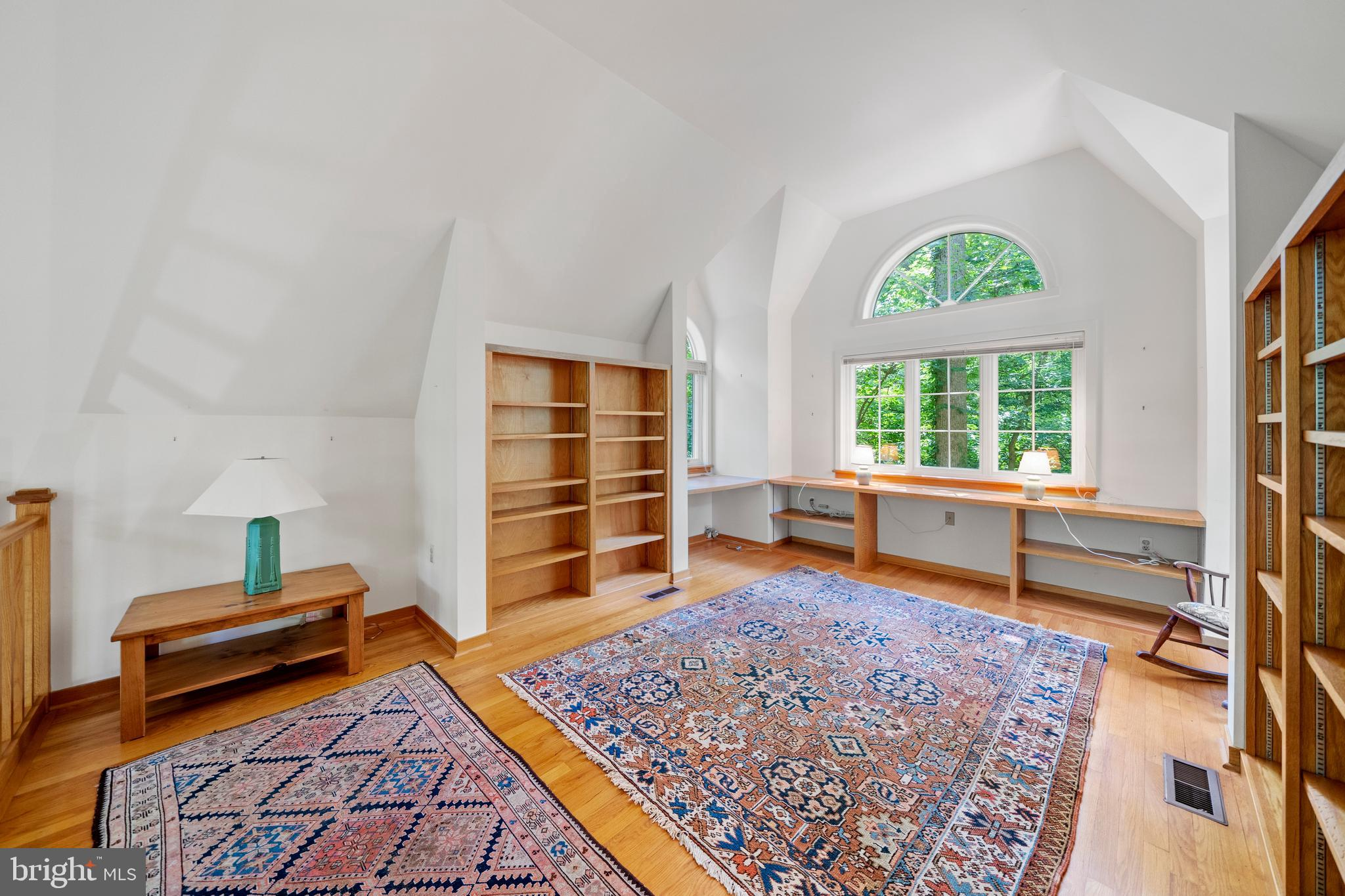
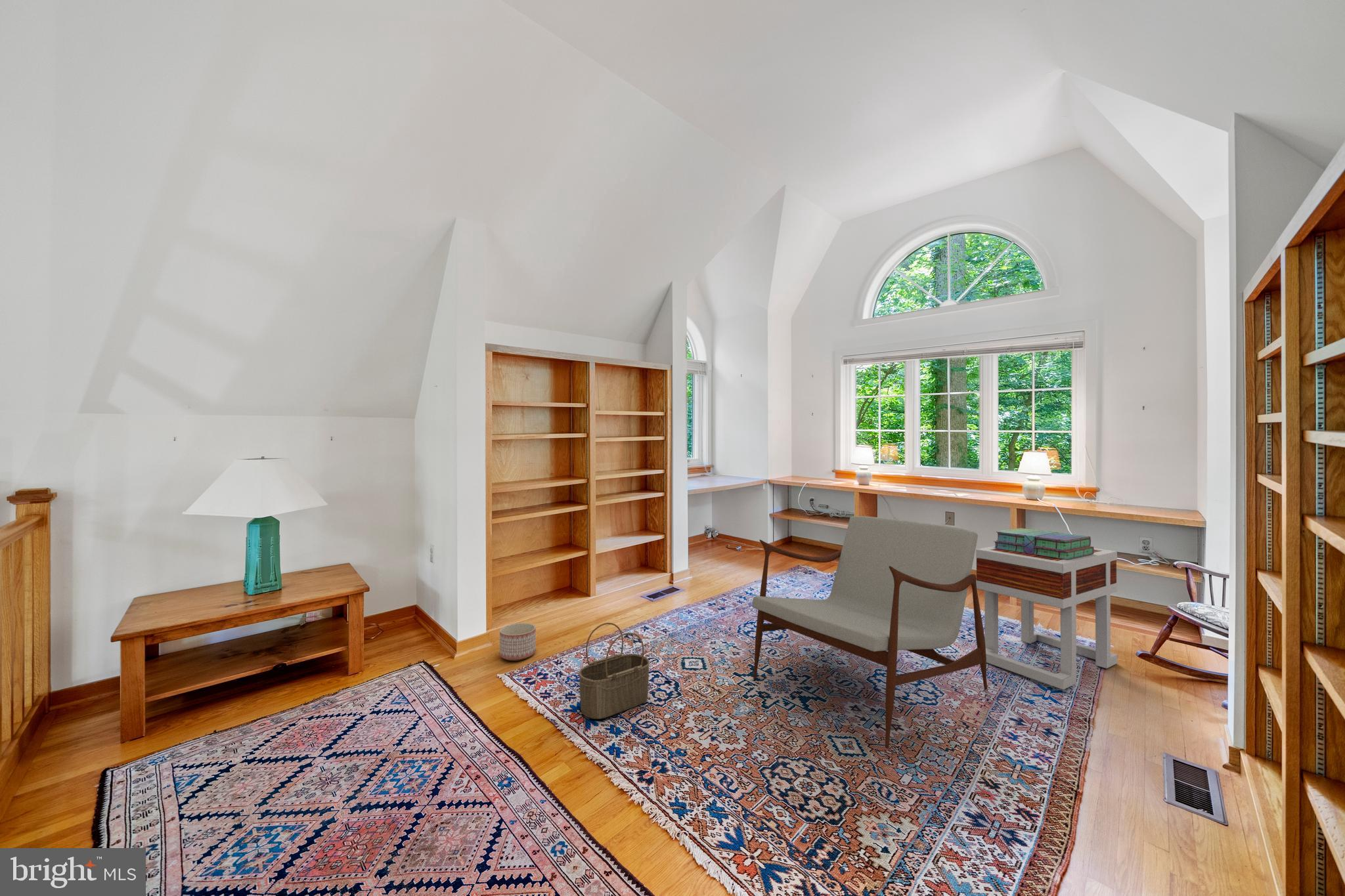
+ armchair (865, 606)
+ wicker basket (615, 666)
+ side table (1043, 604)
+ planter (518, 642)
+ stack of books (1042, 542)
